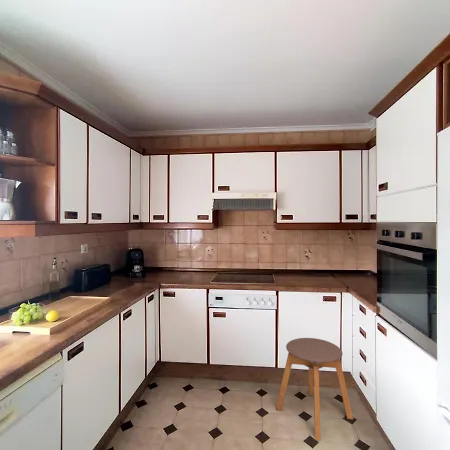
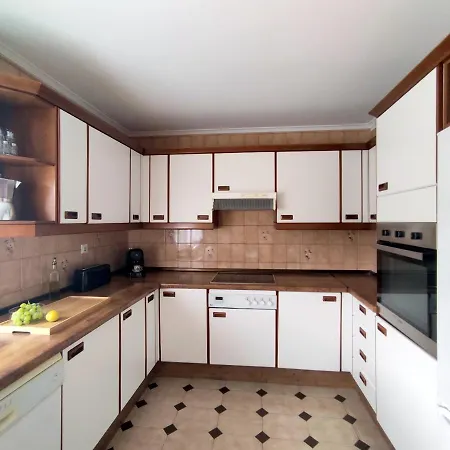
- stool (314, 379)
